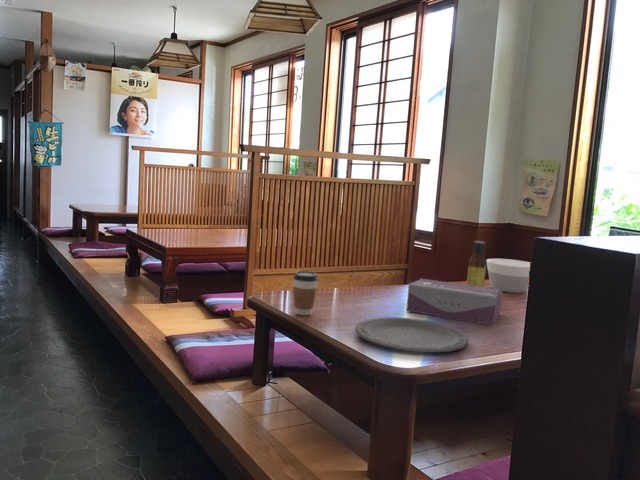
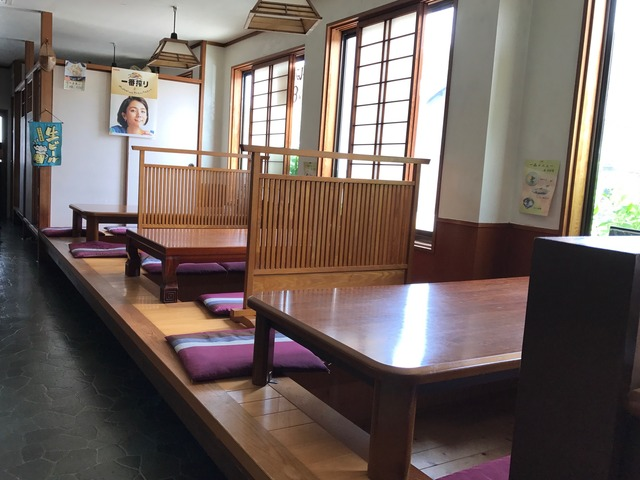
- tissue box (454, 299)
- bowl (509, 275)
- sauce bottle (477, 268)
- coffee cup (304, 293)
- plate (410, 335)
